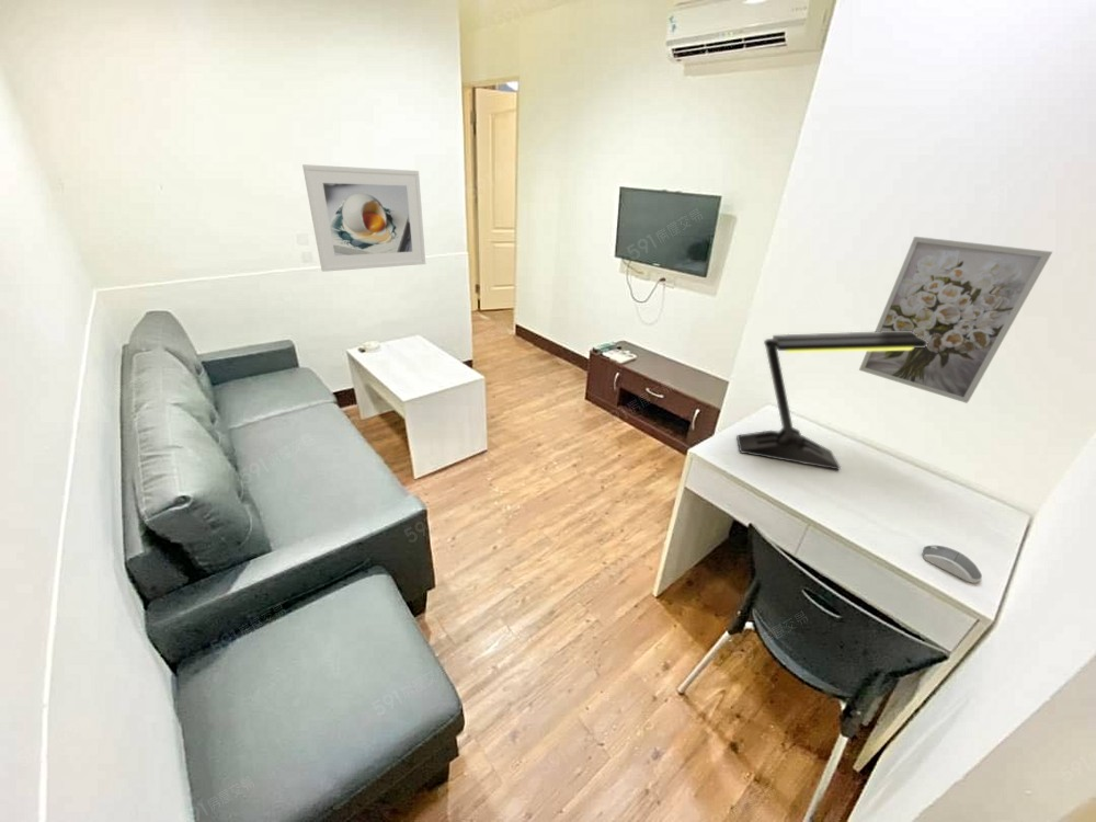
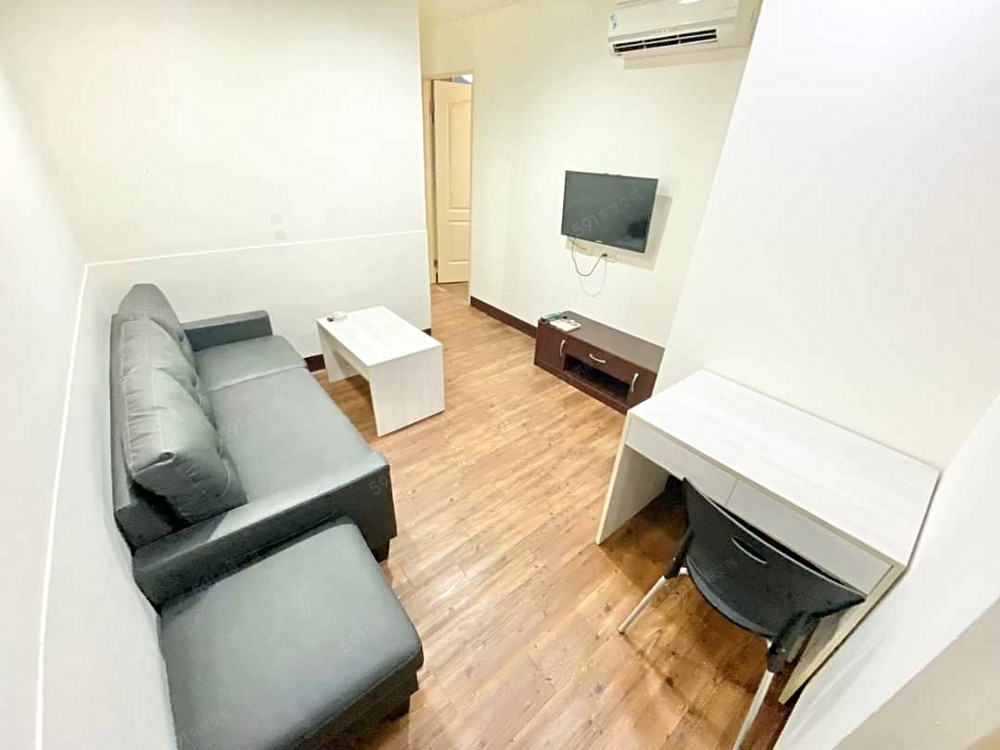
- wall art (941, 319)
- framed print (370, 219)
- computer mouse (954, 559)
- desk lamp (787, 401)
